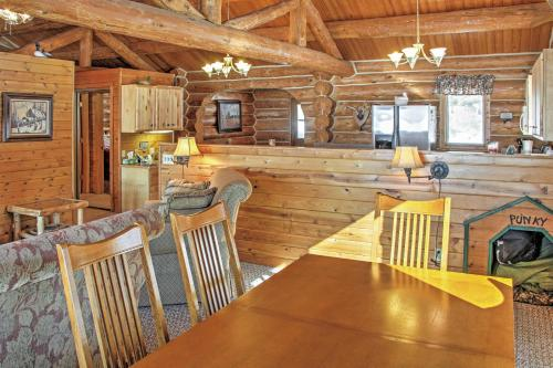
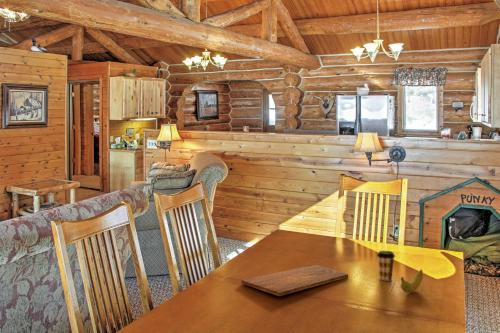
+ cutting board (297, 278)
+ coffee cup (385, 265)
+ banana (411, 282)
